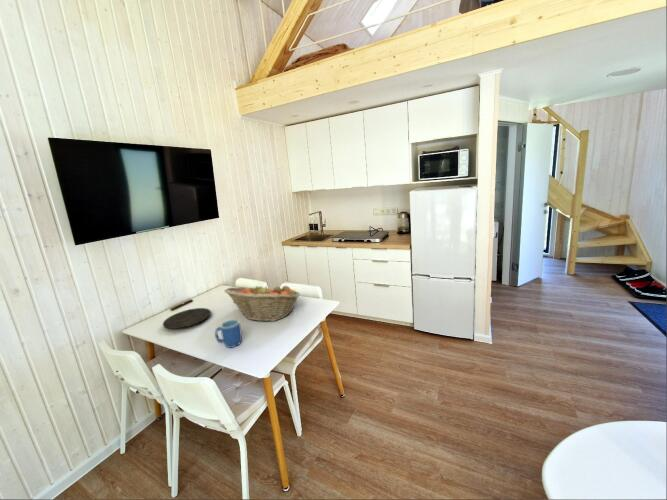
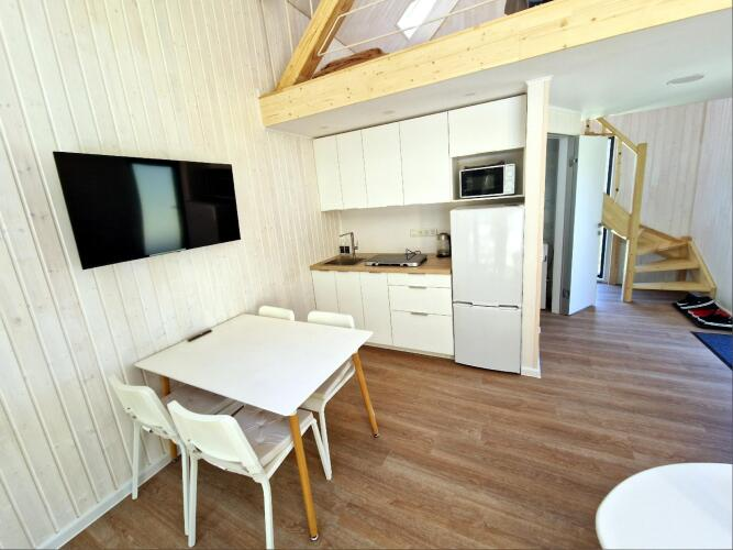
- fruit basket (263, 297)
- plate (187, 319)
- mug (229, 334)
